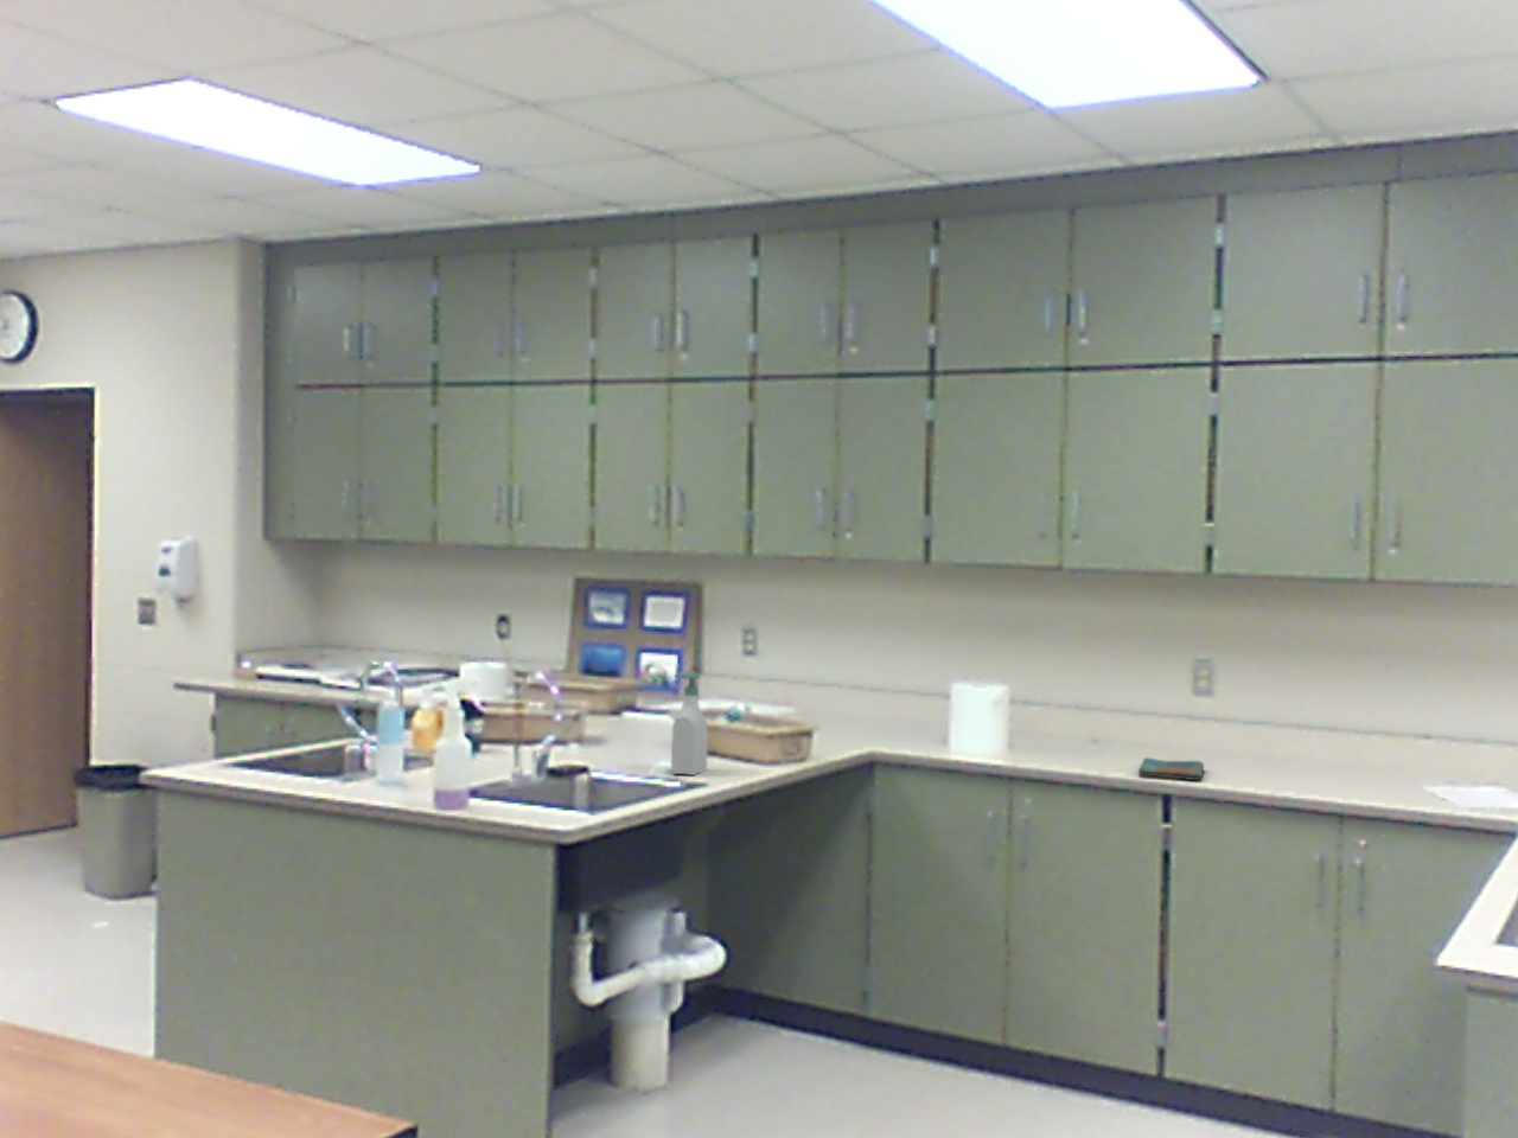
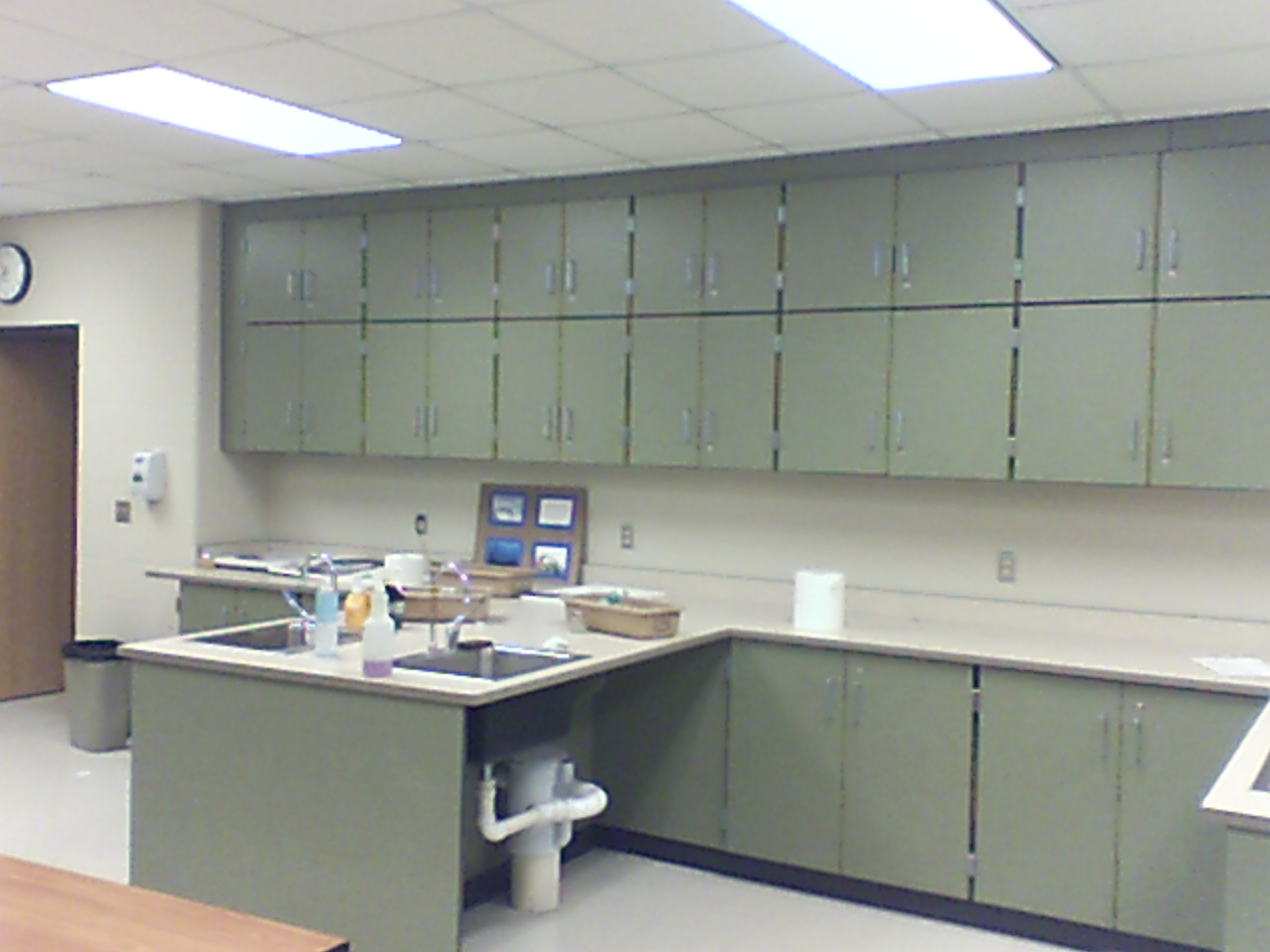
- dish towel (1170, 769)
- soap bottle (686, 721)
